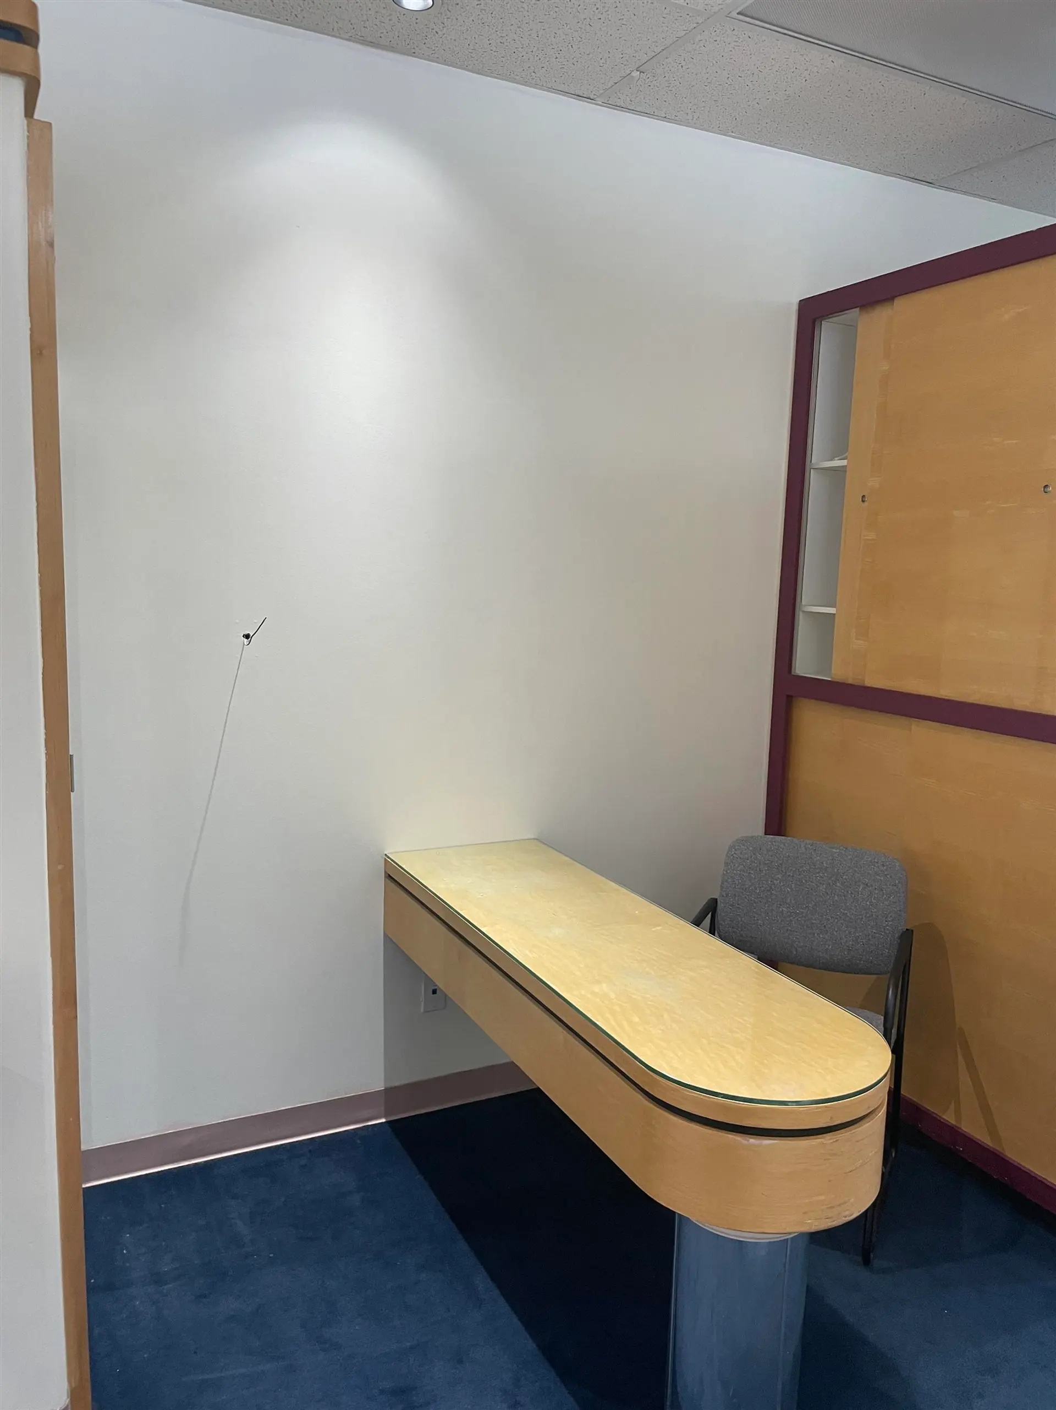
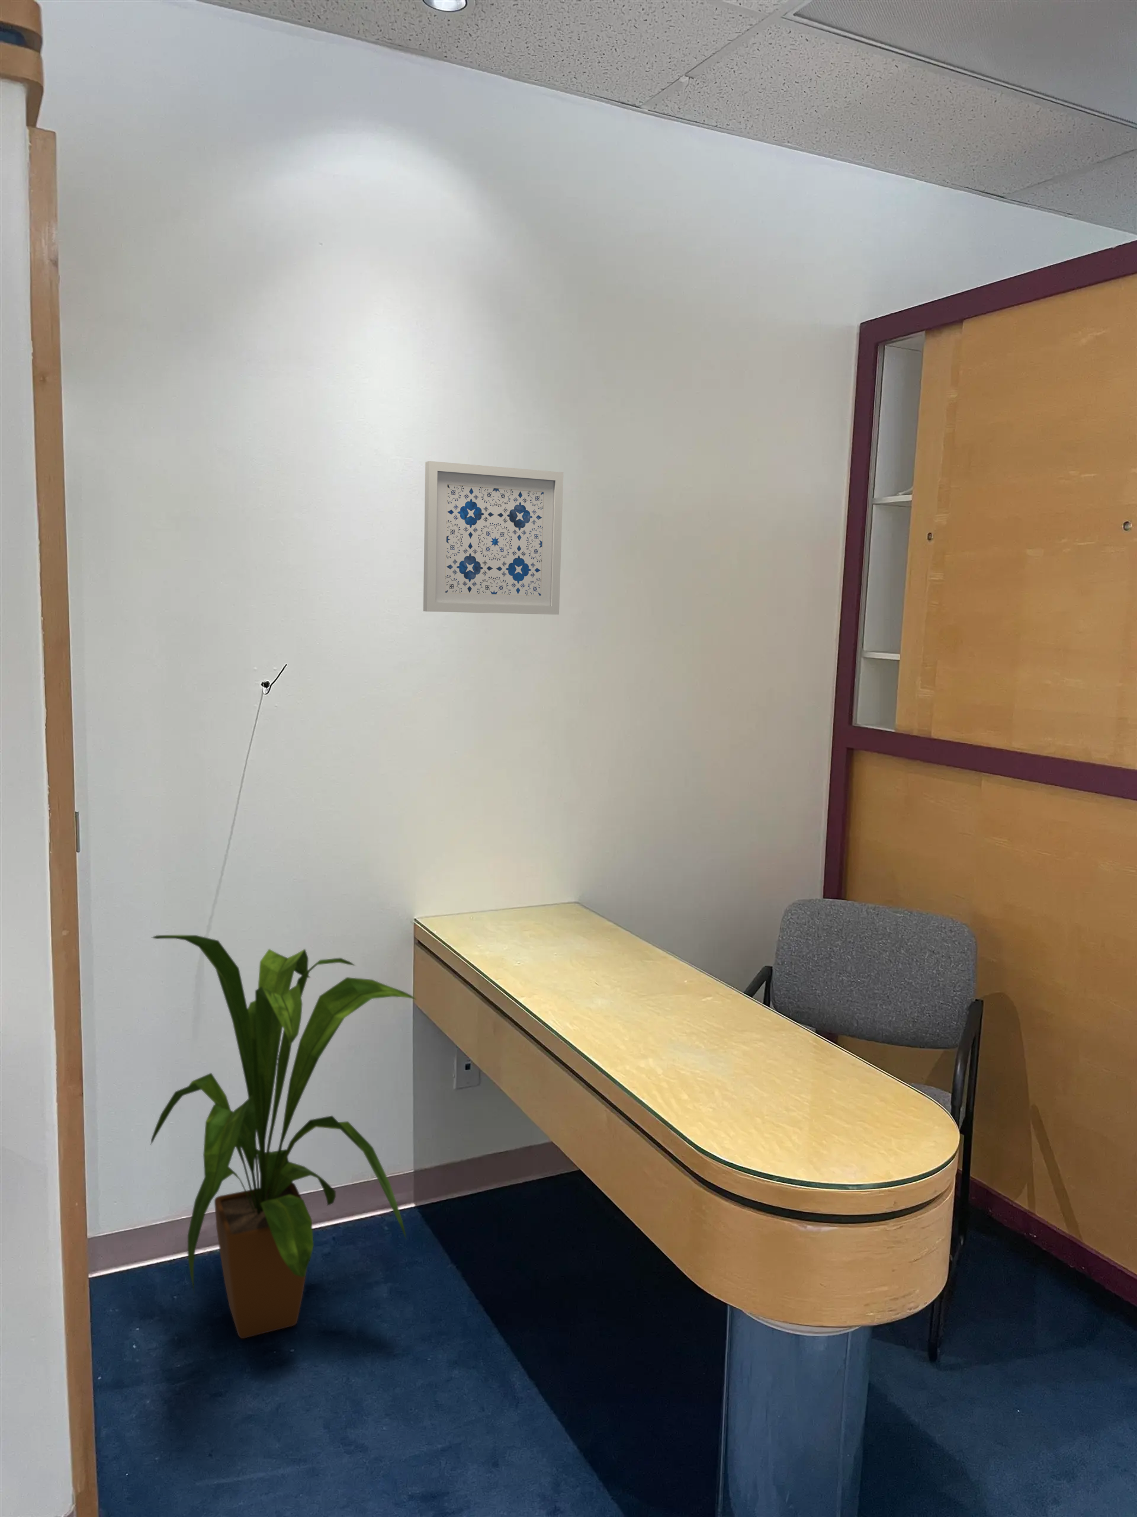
+ wall art (494, 540)
+ house plant (294, 1113)
